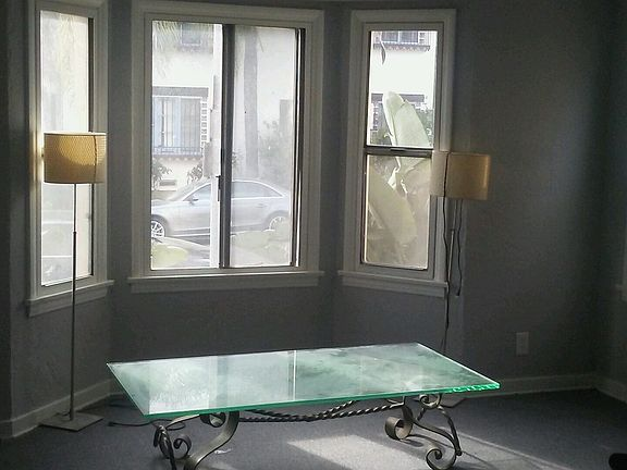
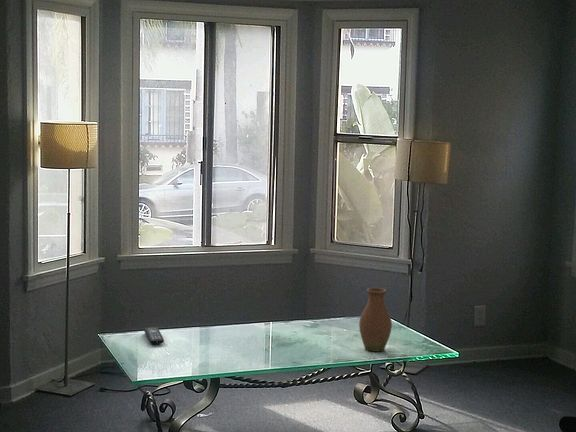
+ remote control (153, 334)
+ vase (375, 319)
